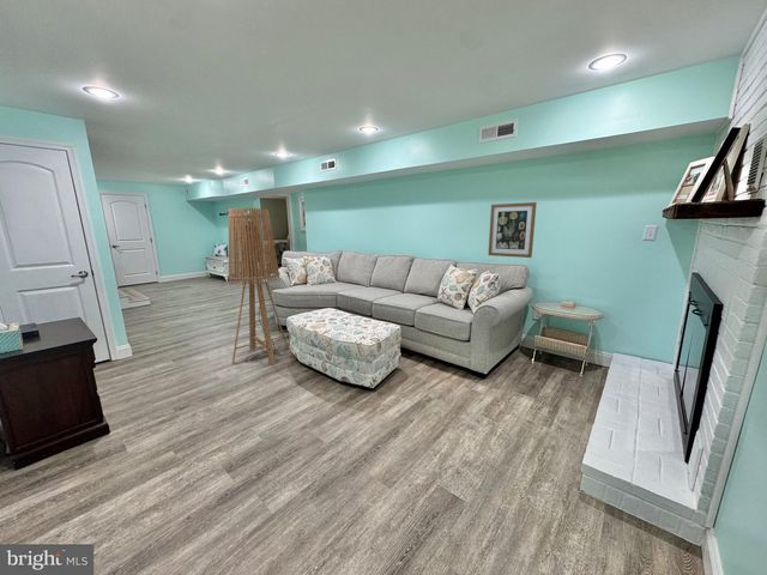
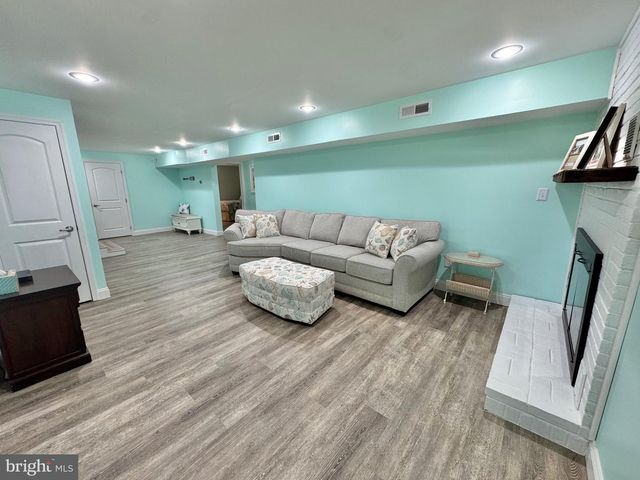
- wall art (511, 230)
- floor lamp (254, 285)
